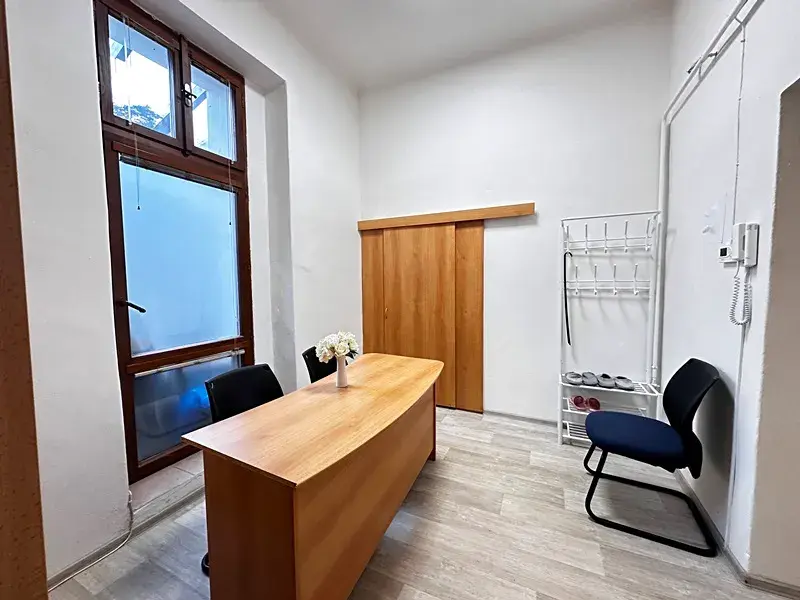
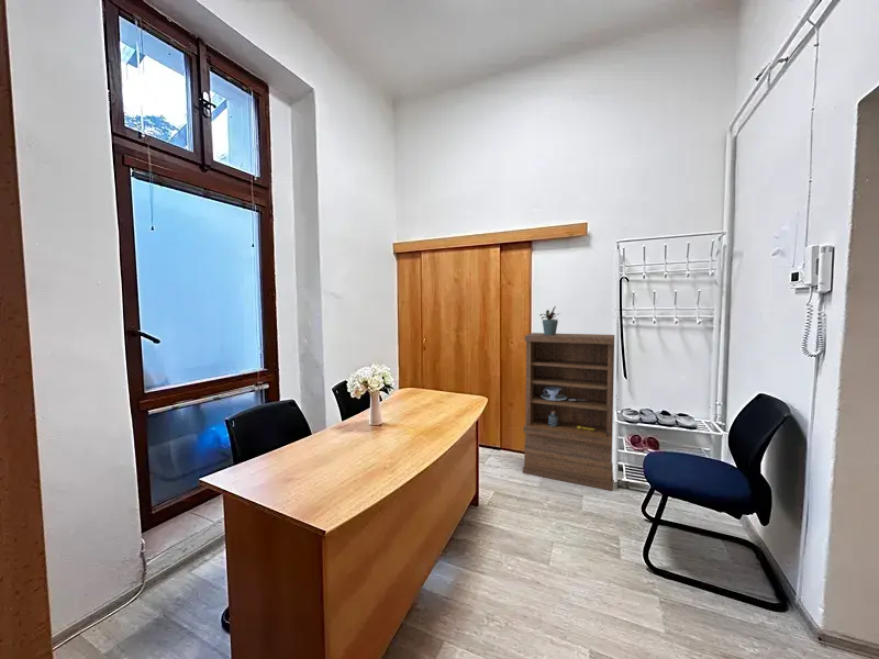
+ bookshelf (568, 404)
+ potted plant (550, 320)
